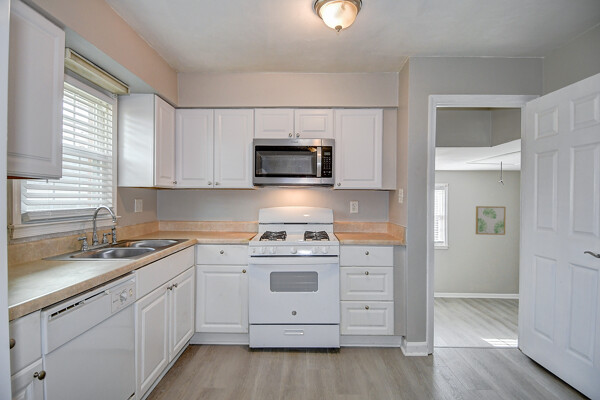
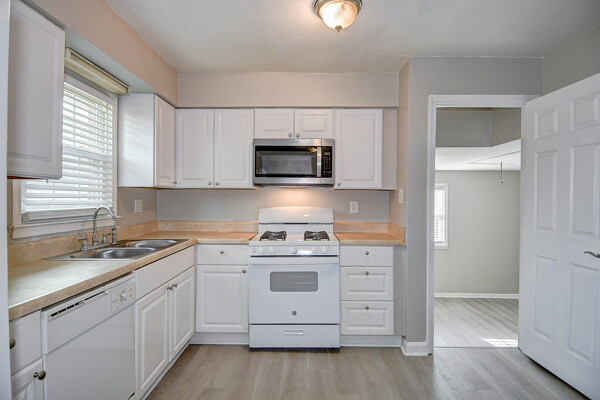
- wall art (490, 220)
